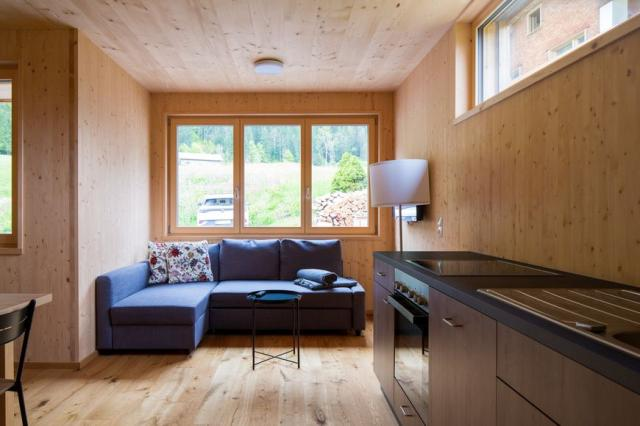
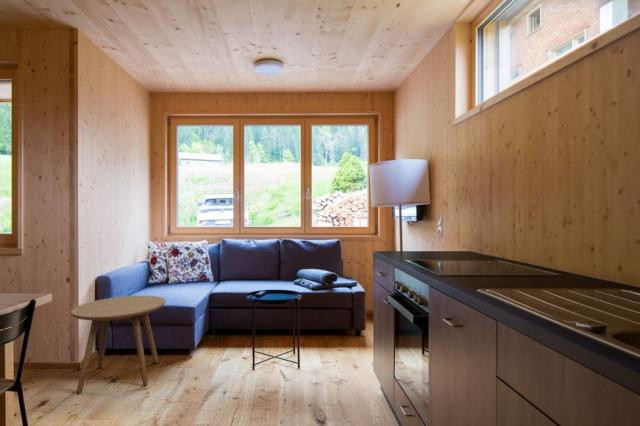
+ side table (106, 338)
